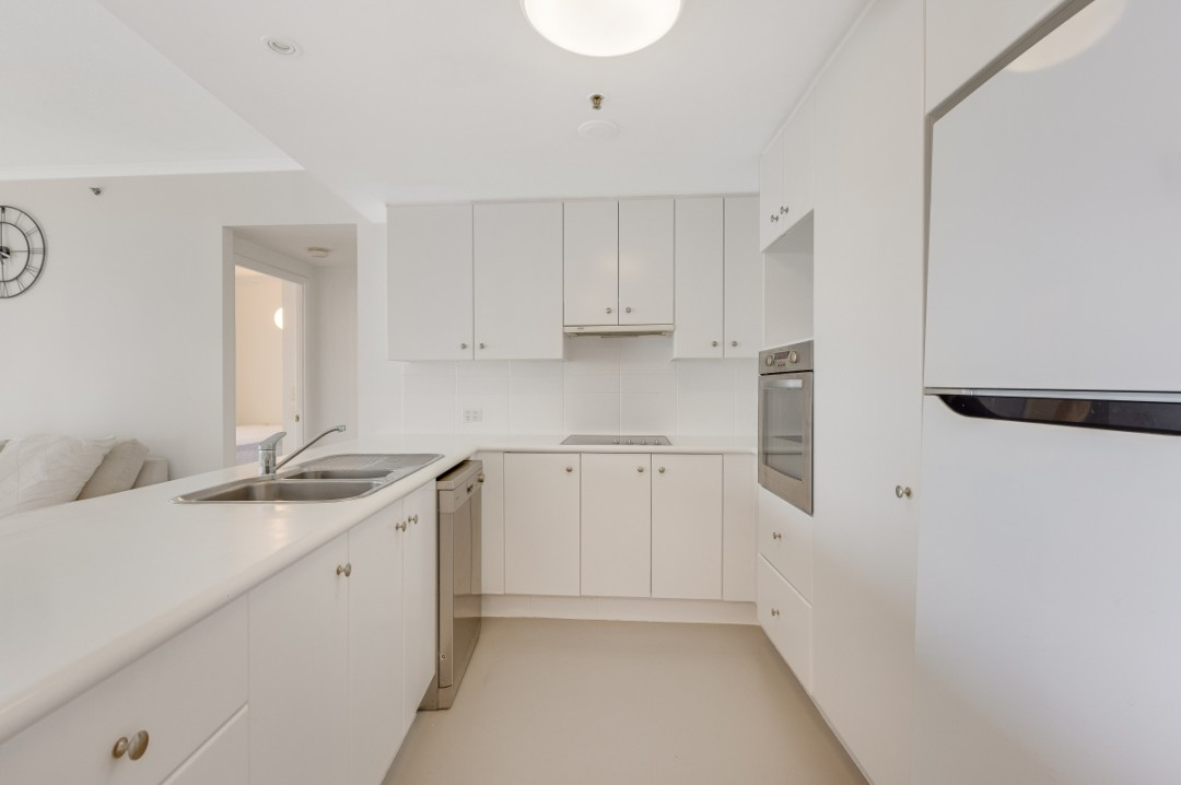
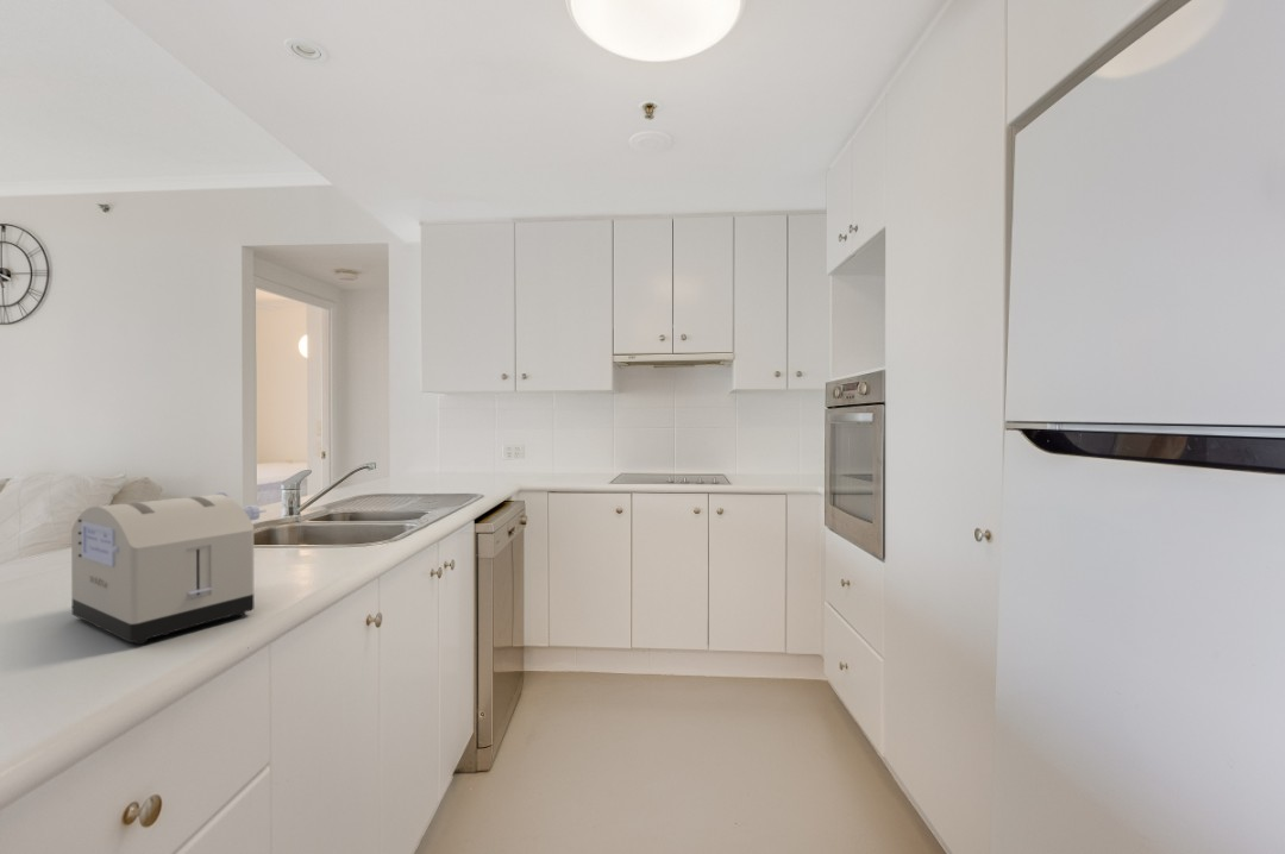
+ toaster (202, 551)
